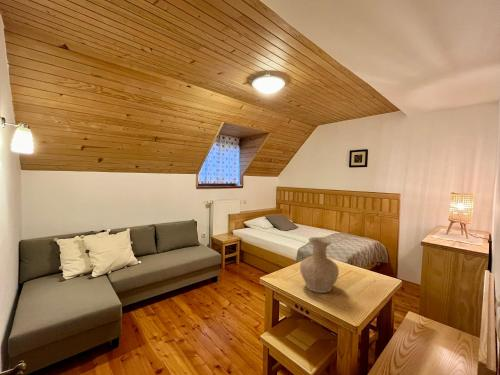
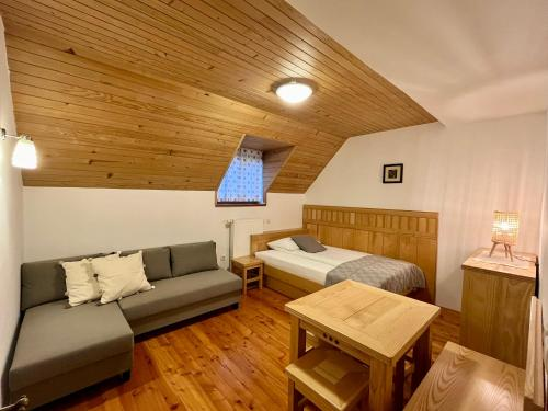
- vase (319, 263)
